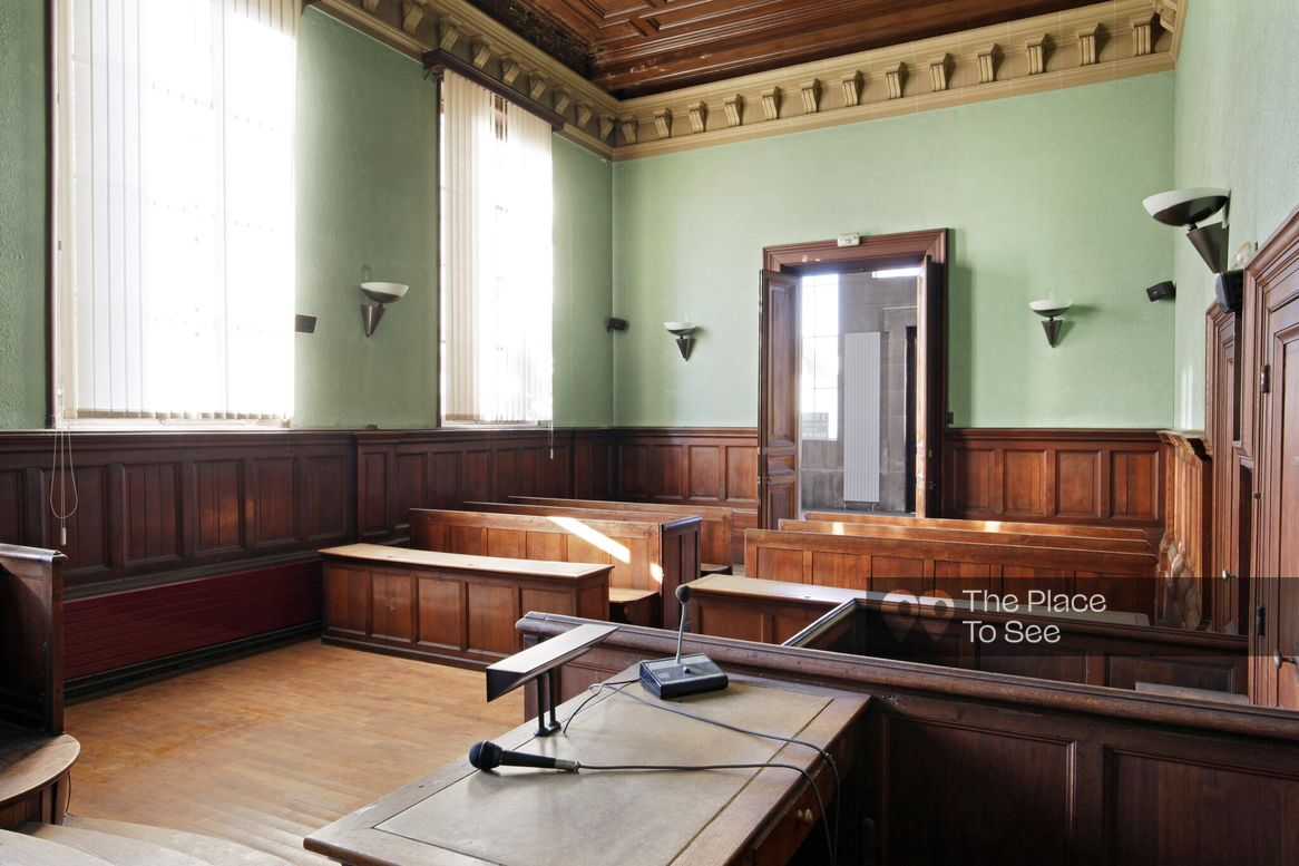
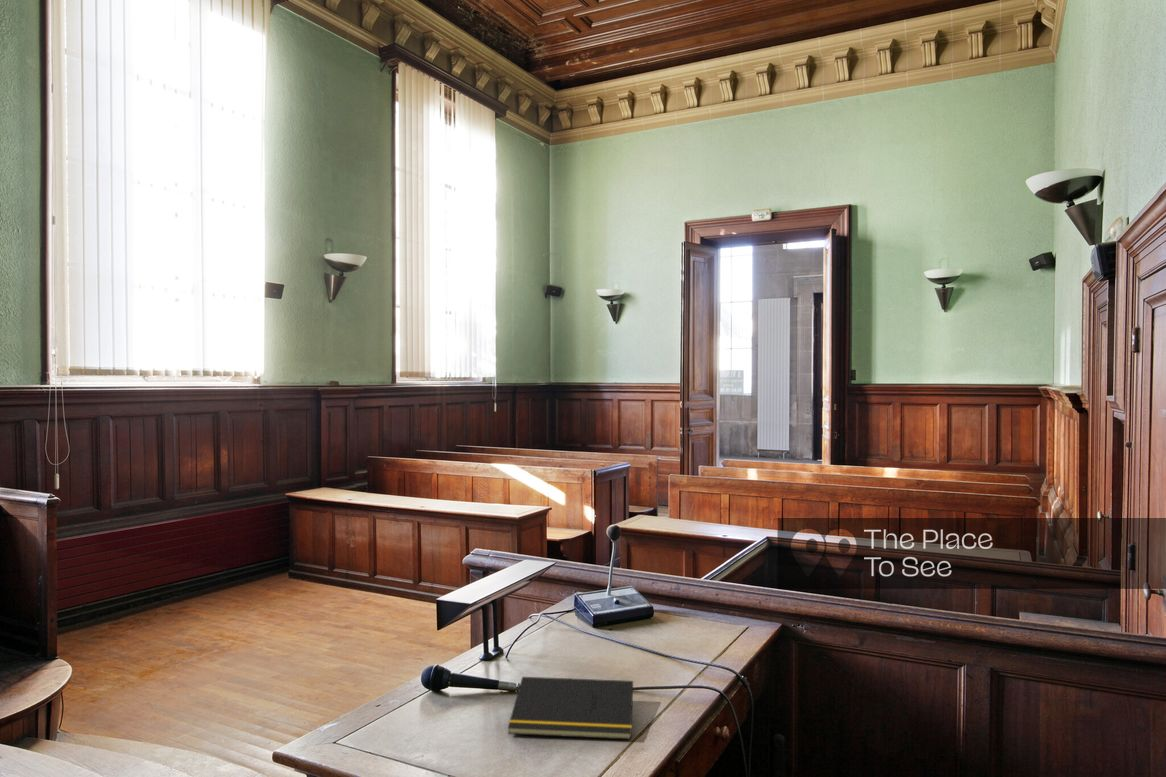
+ notepad (573, 706)
